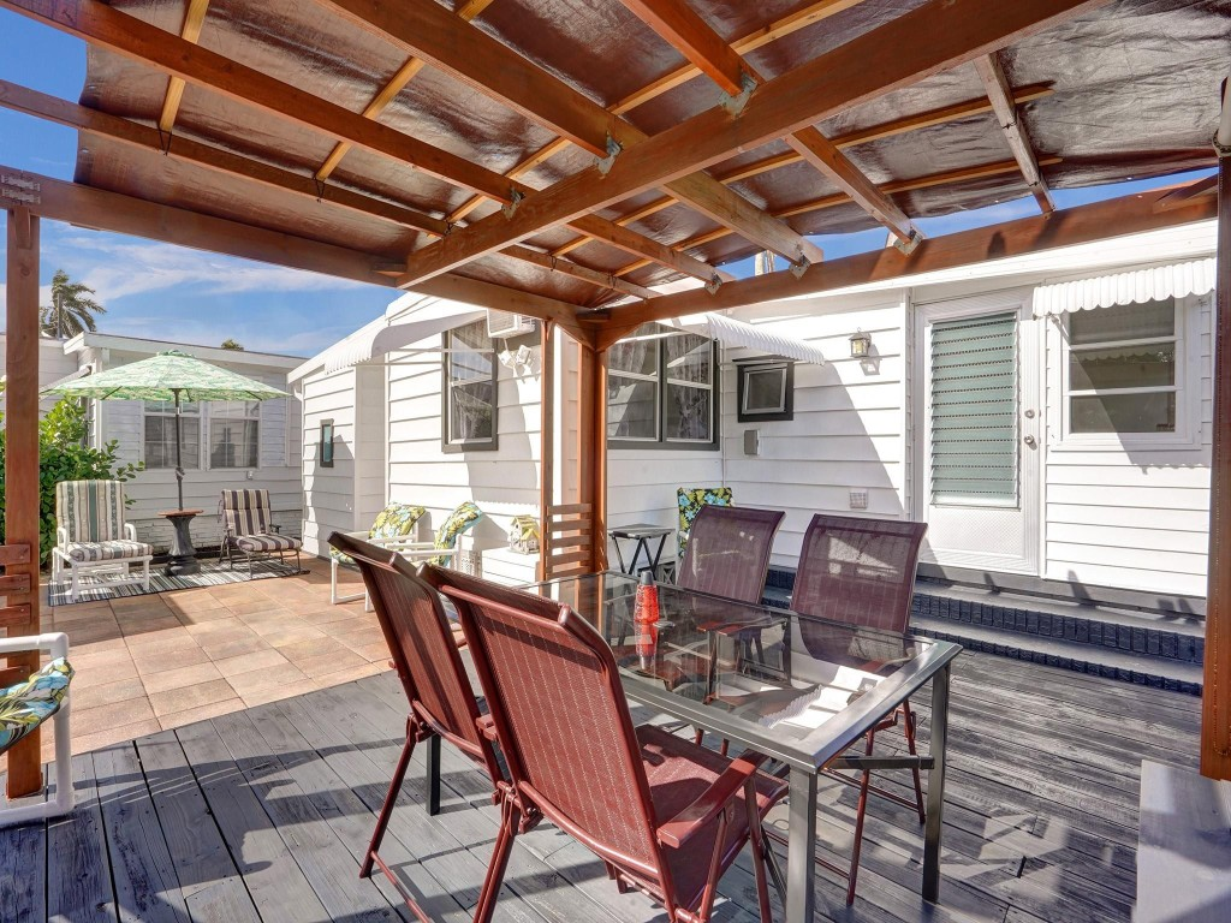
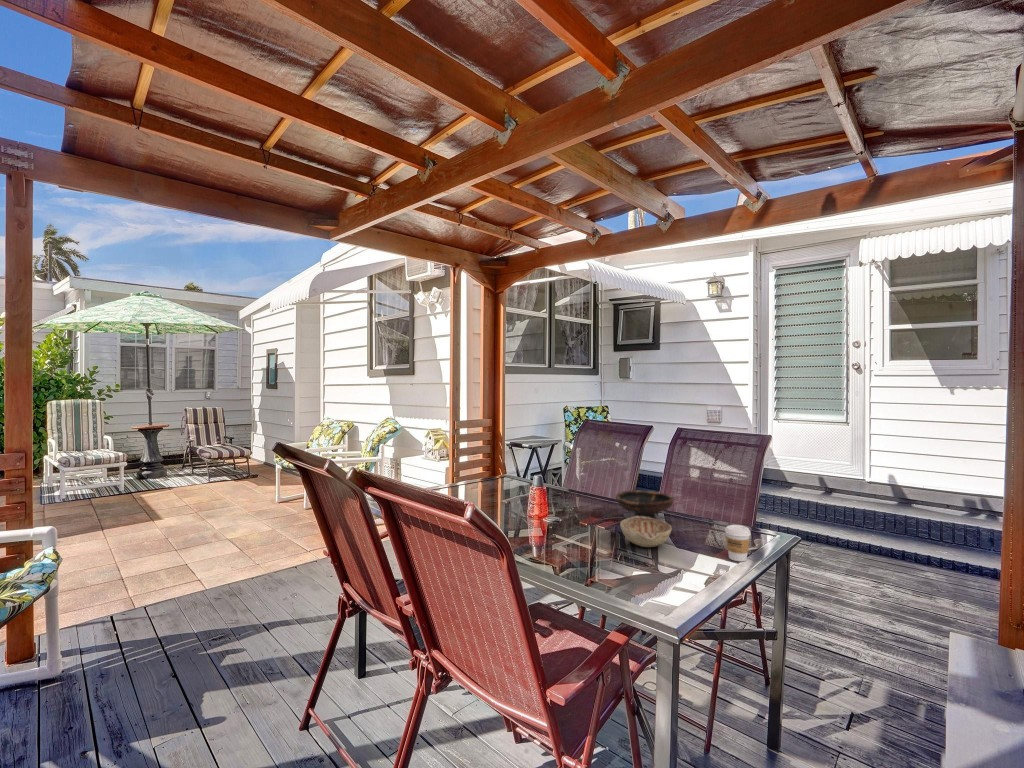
+ coffee cup (737, 542)
+ decorative bowl (645, 534)
+ bowl (644, 507)
